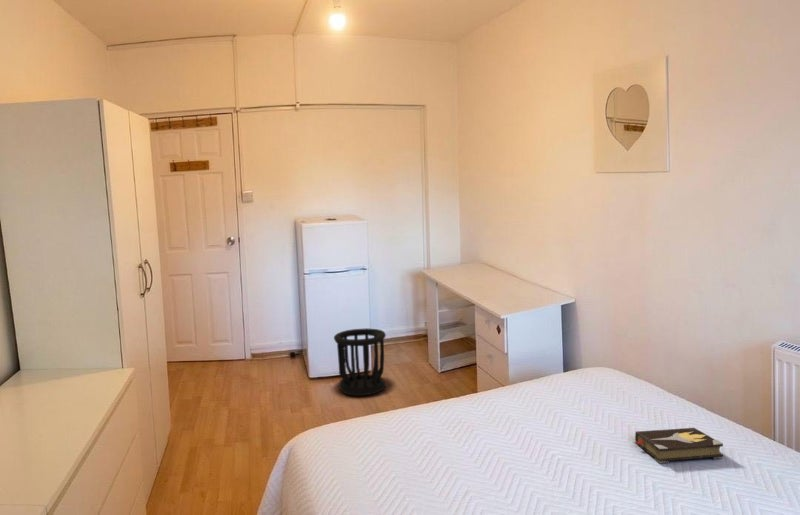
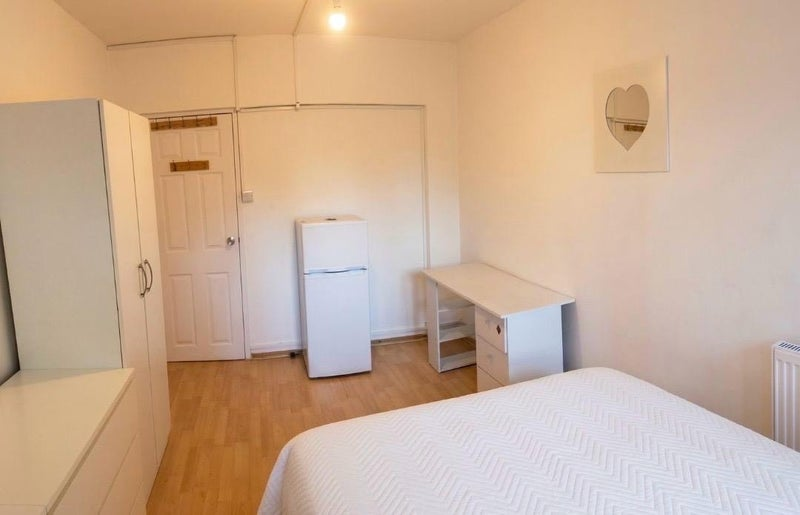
- hardback book (677, 442)
- wastebasket (363, 360)
